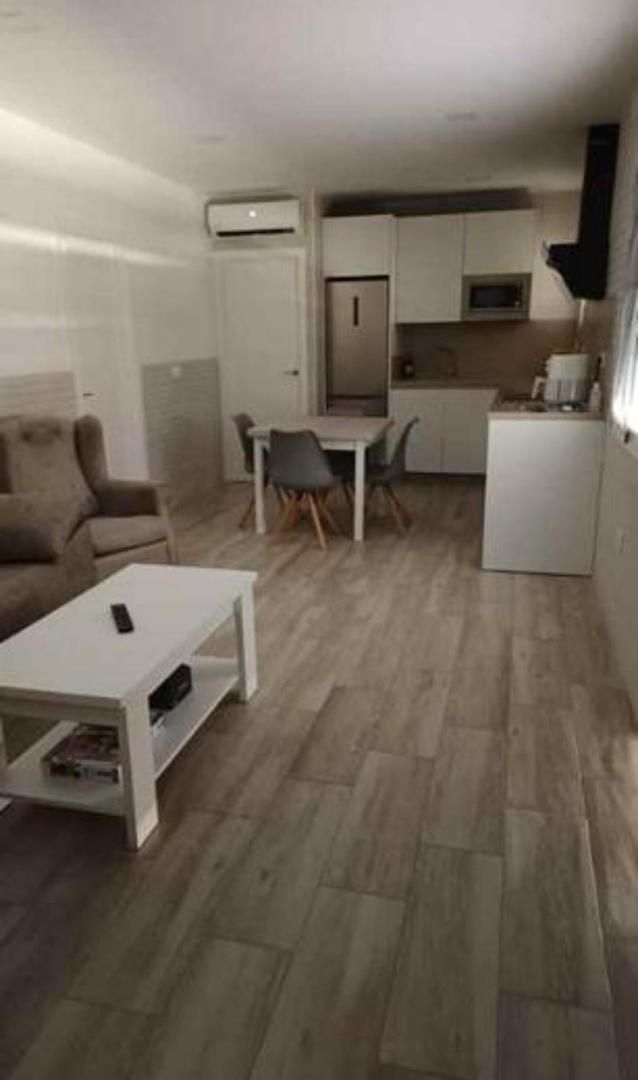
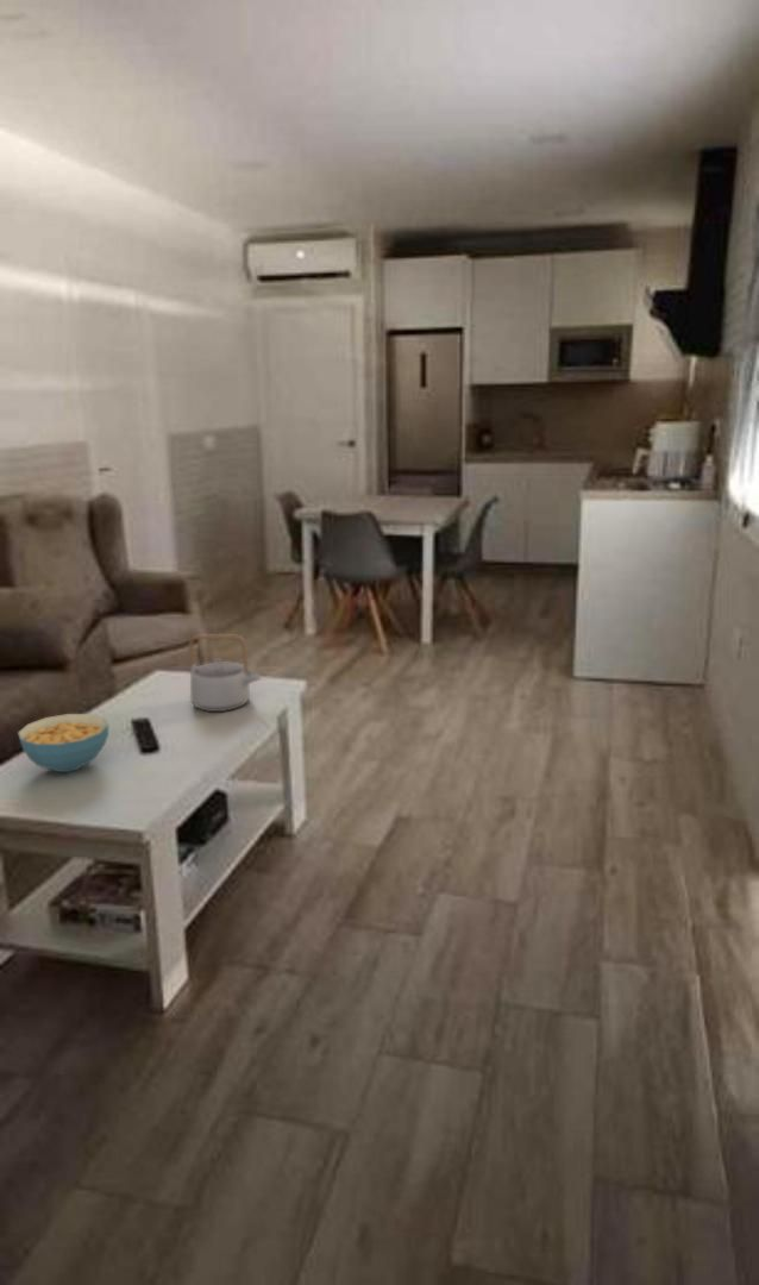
+ teapot (224, 670)
+ cereal bowl (65, 747)
